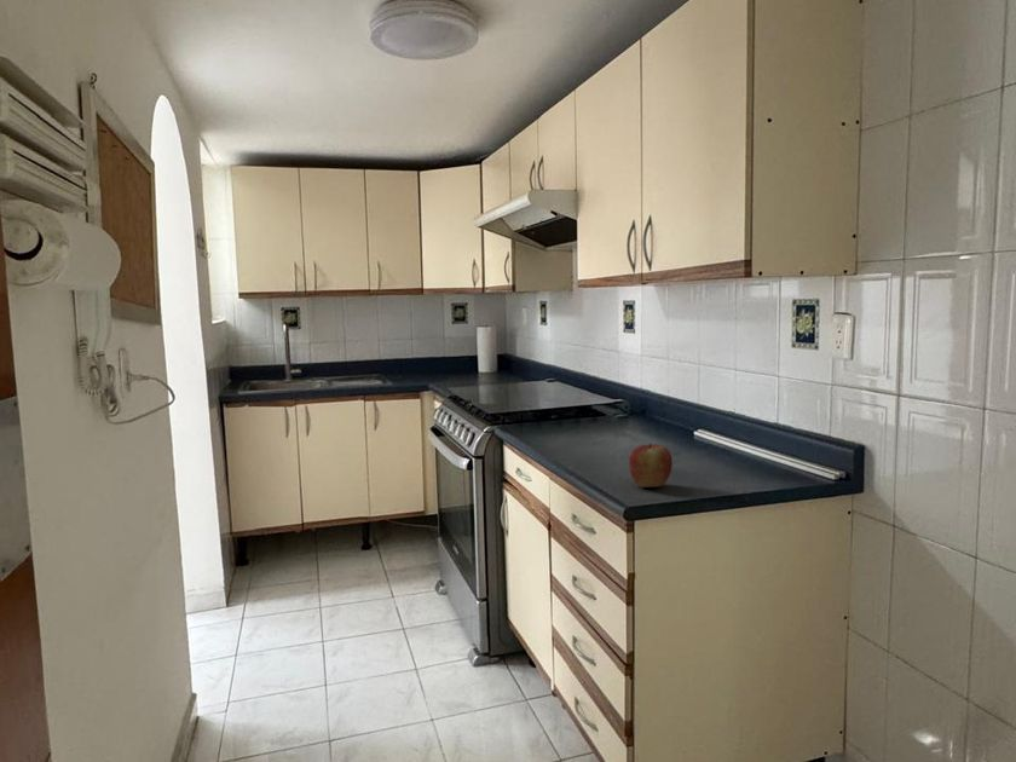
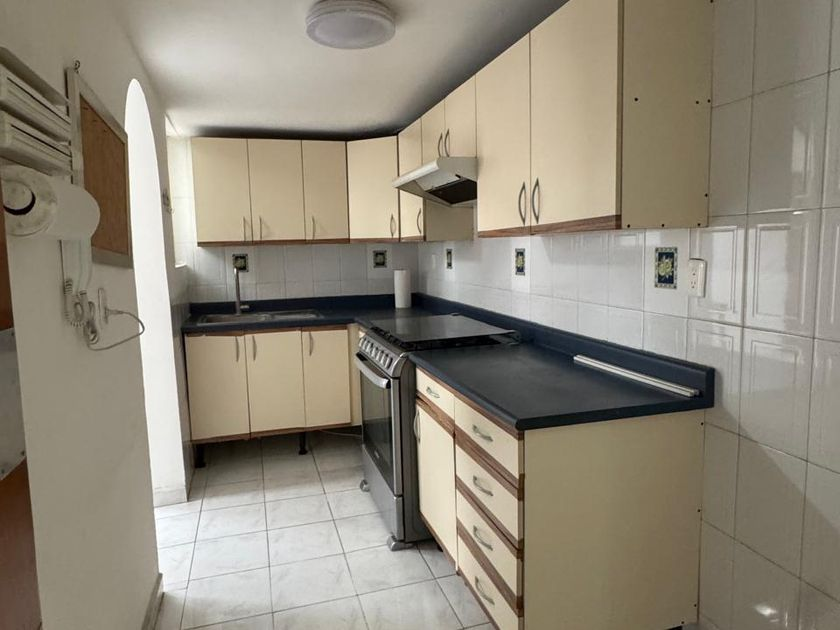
- apple (650, 464)
